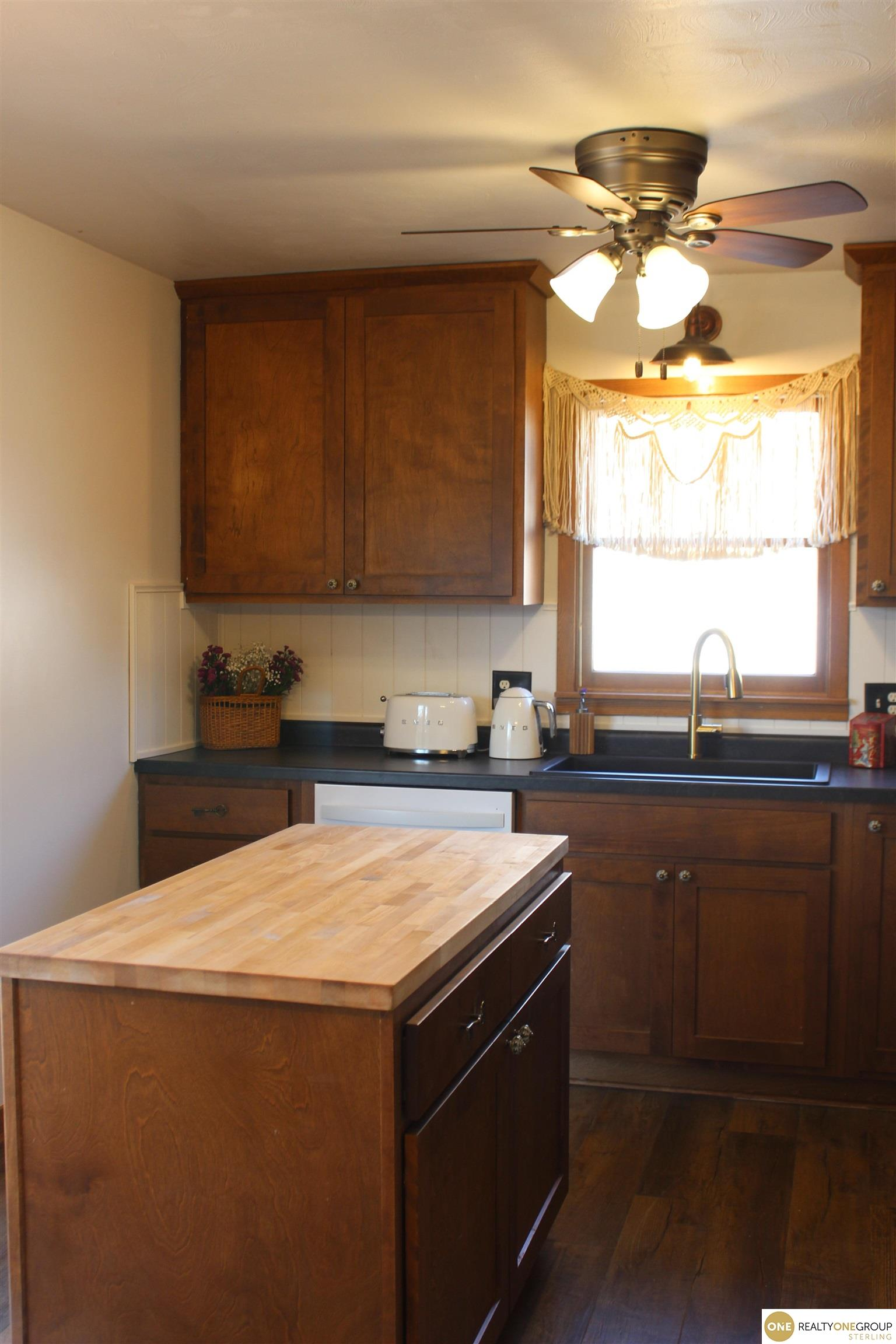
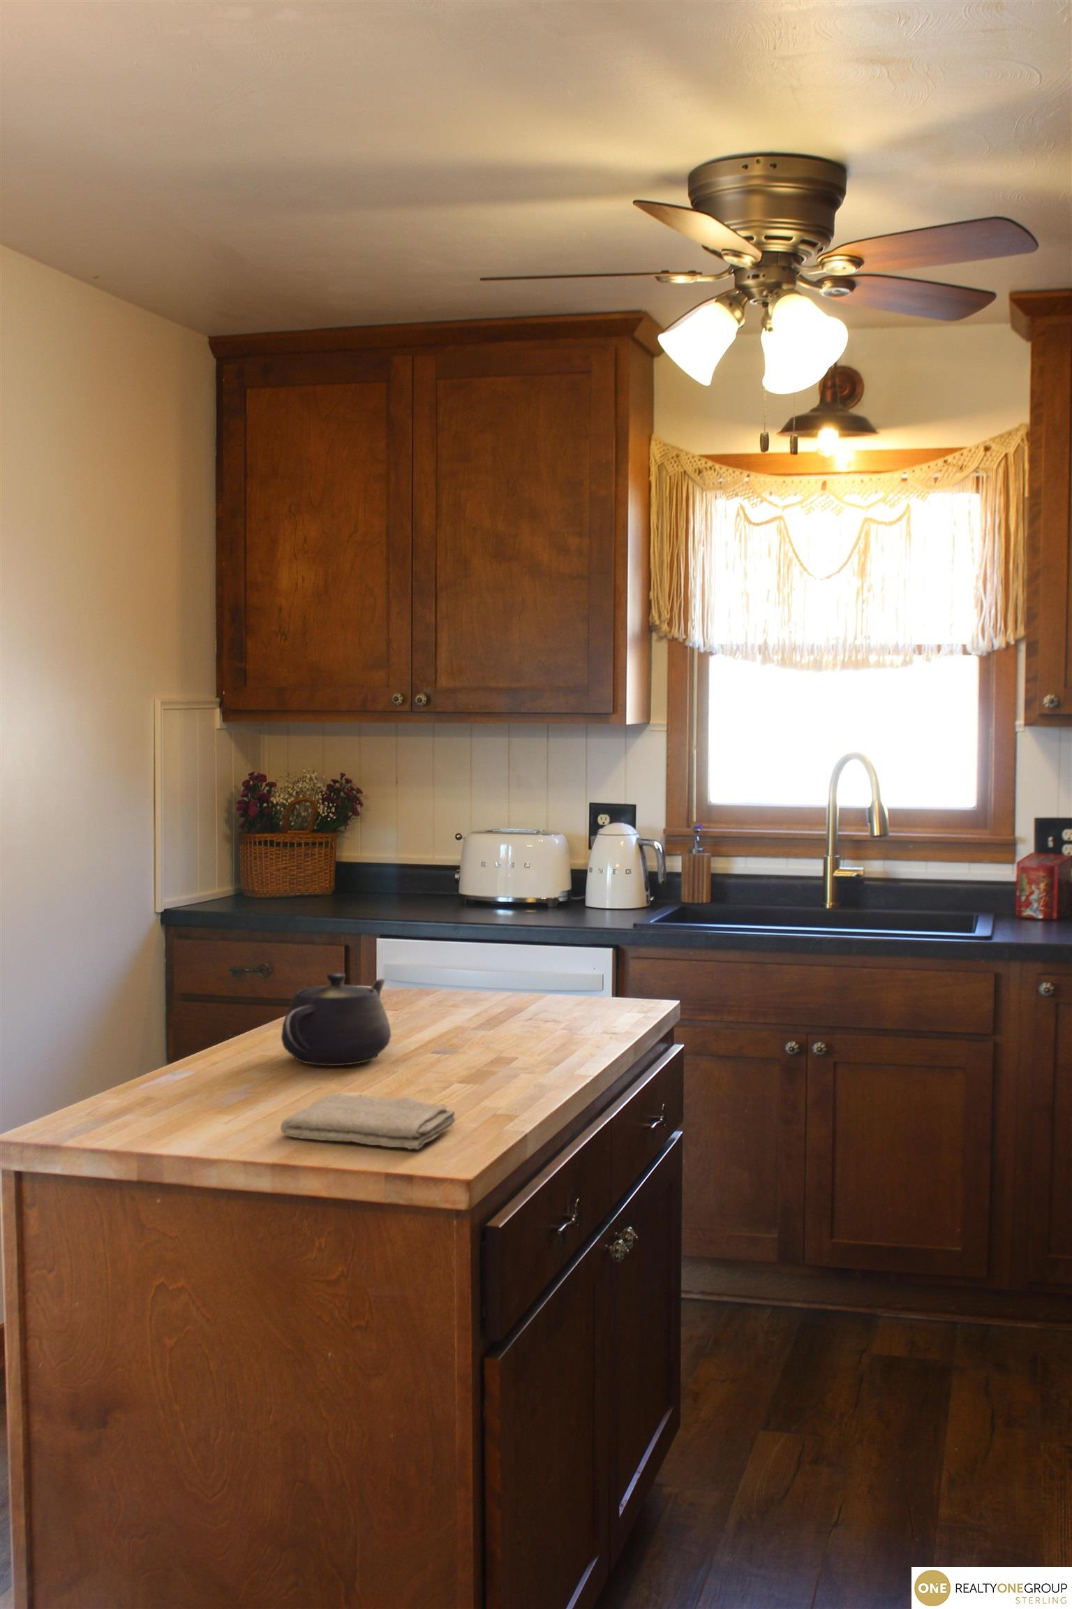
+ washcloth (370, 1119)
+ teapot (340, 1015)
